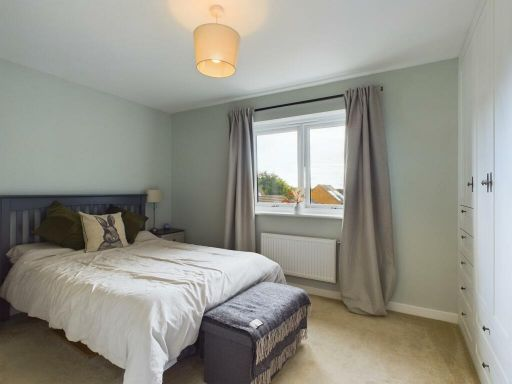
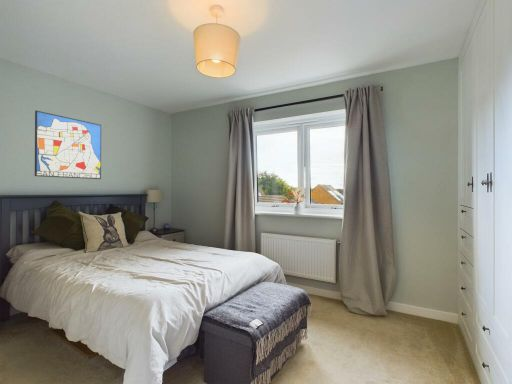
+ wall art (71, 148)
